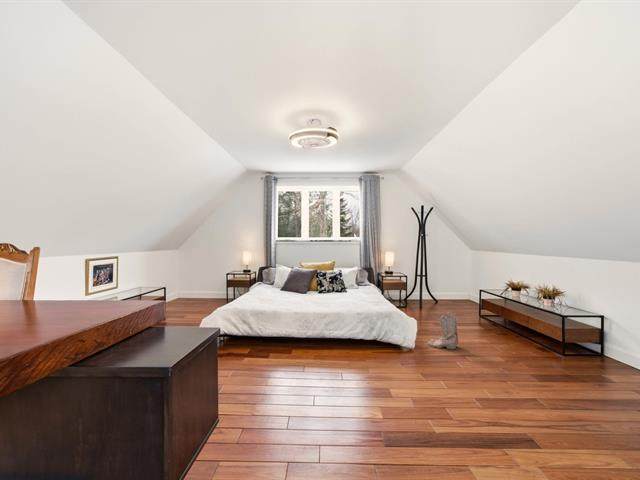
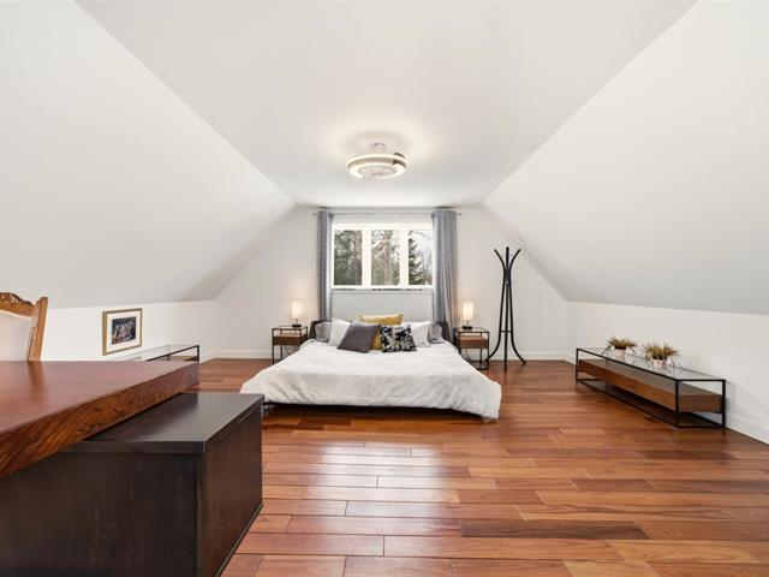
- boots (442, 328)
